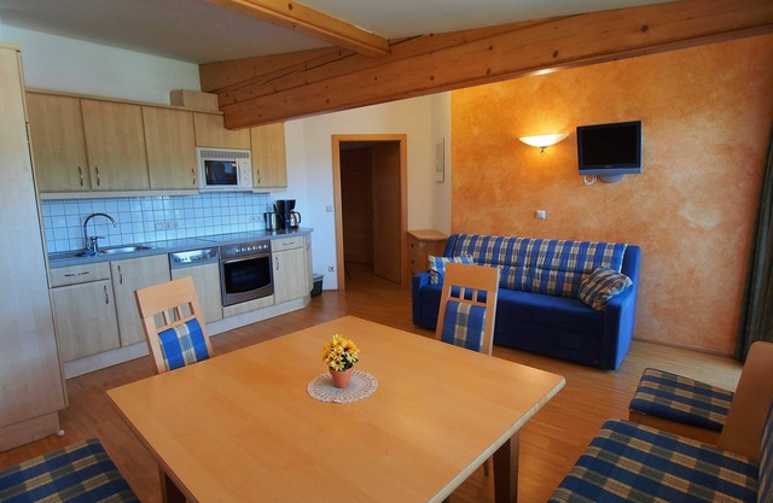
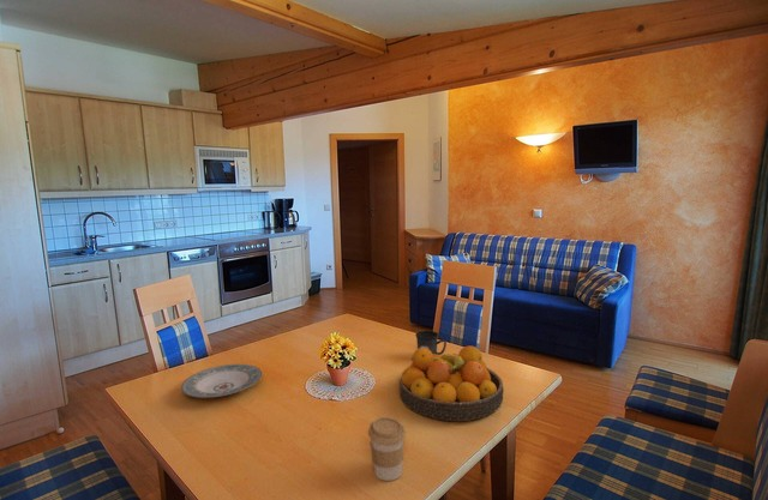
+ coffee cup (386, 447)
+ fruit bowl (450, 373)
+ mug (431, 345)
+ plate (223, 382)
